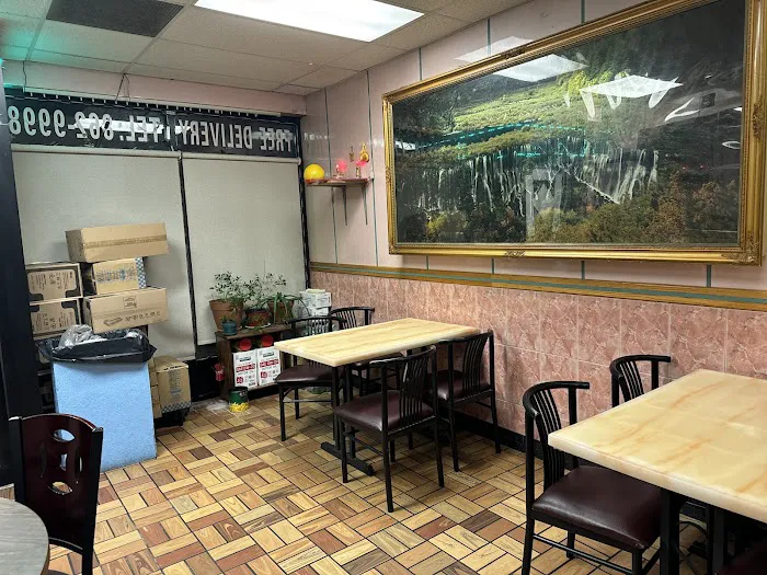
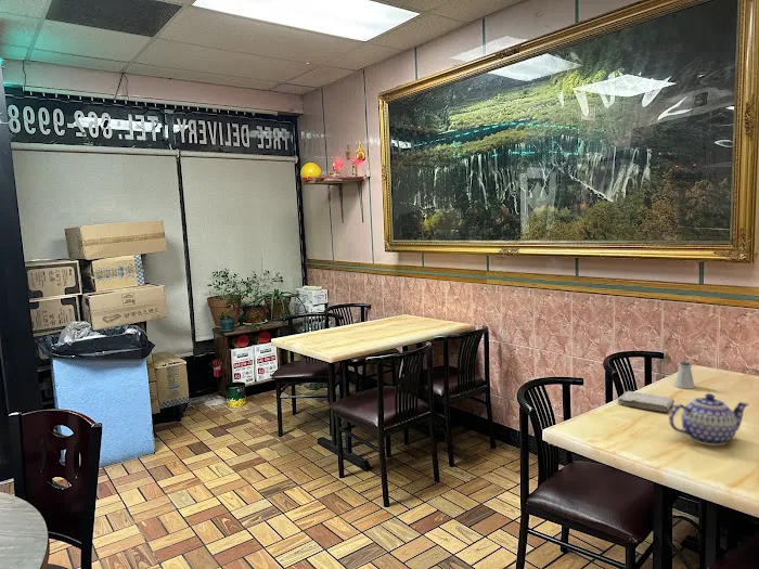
+ saltshaker (684, 374)
+ washcloth (645, 400)
+ teapot (708, 416)
